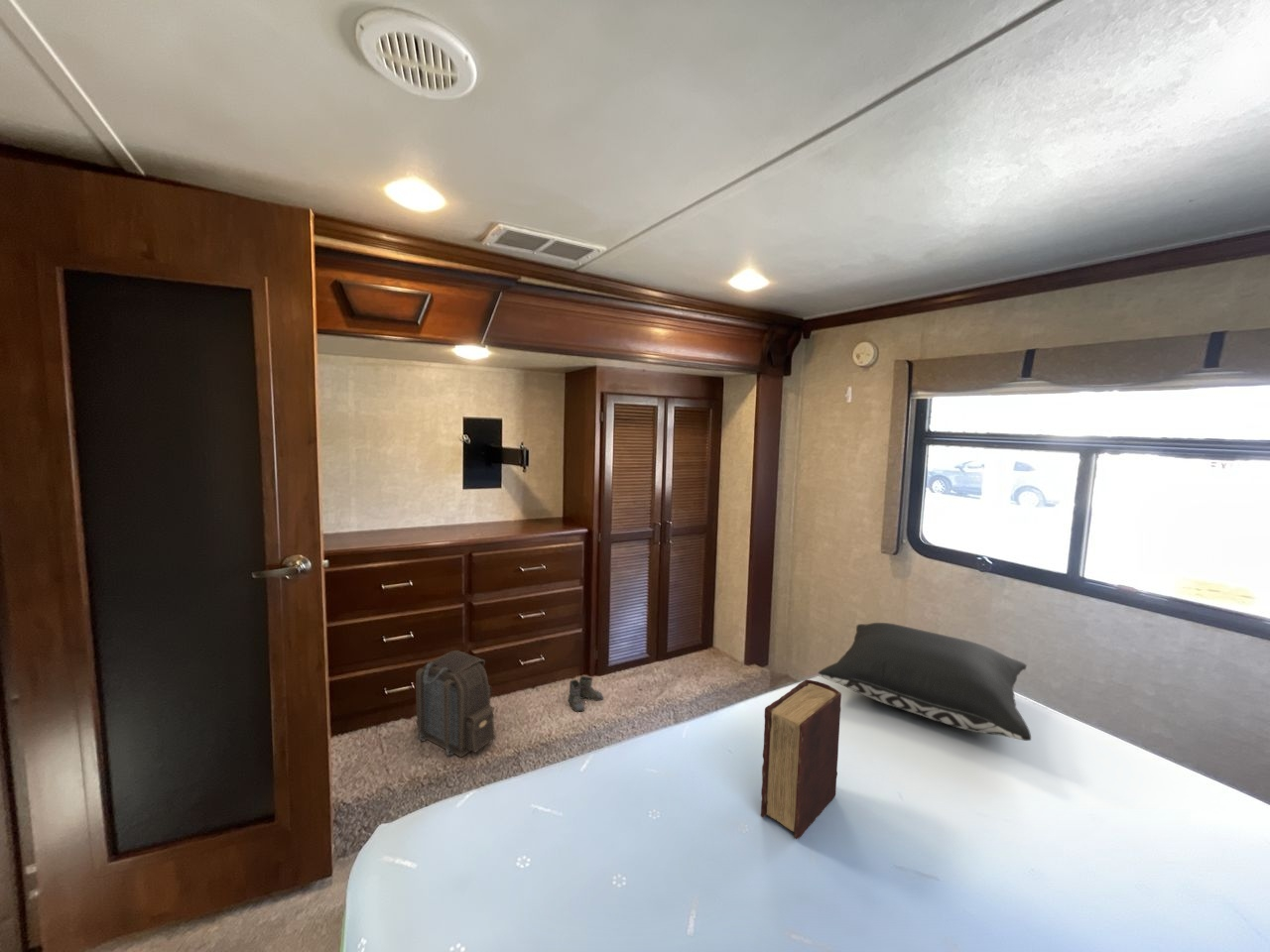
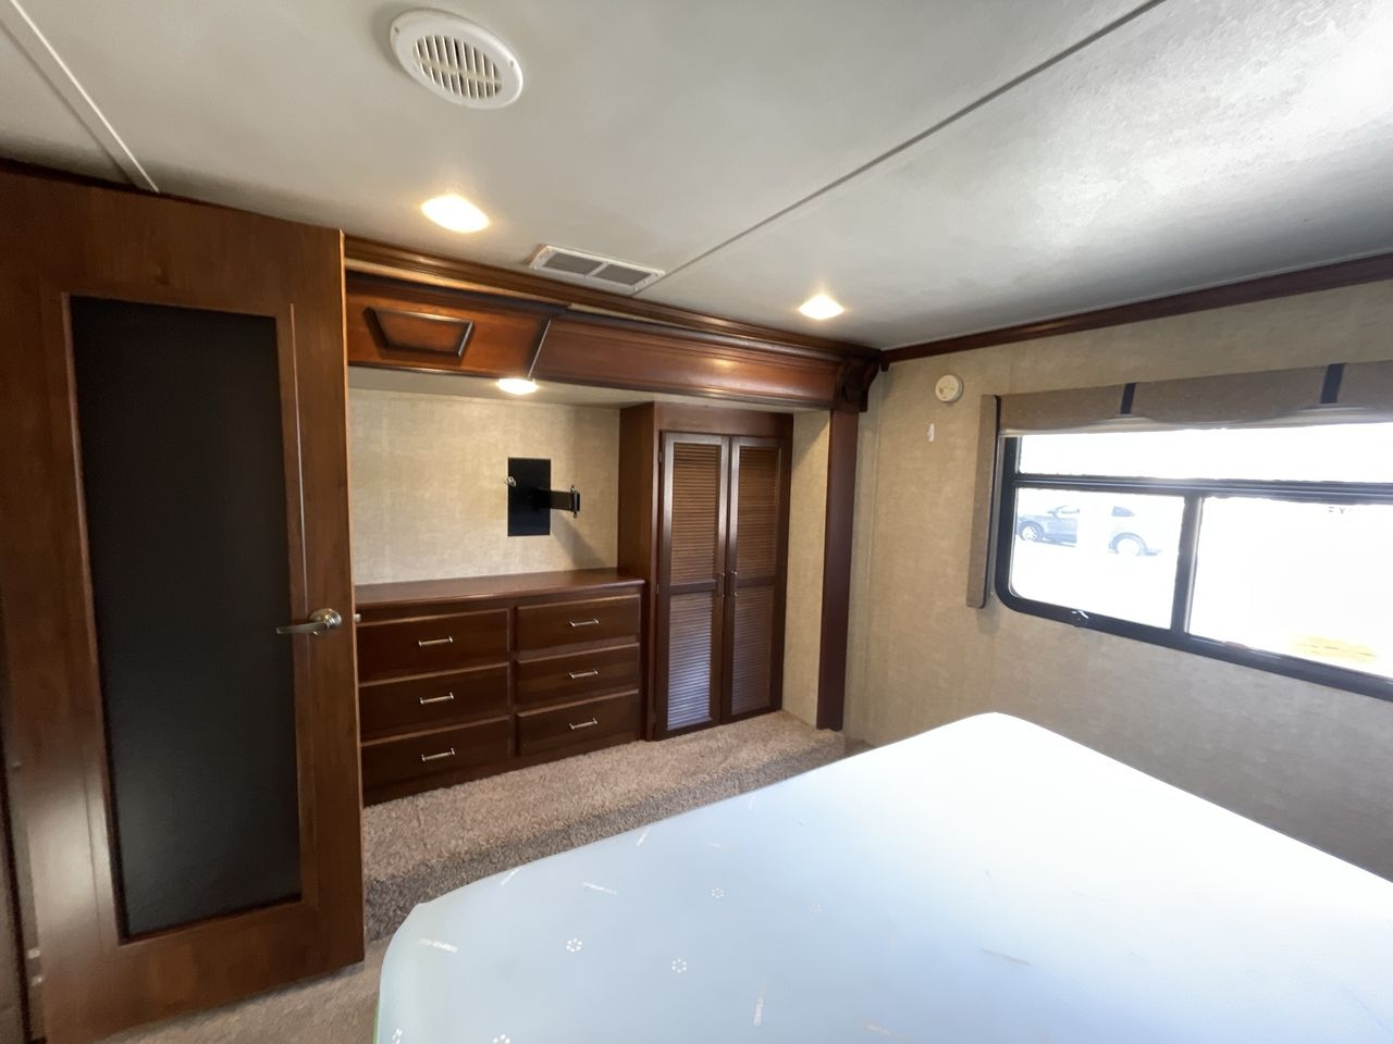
- backpack (453, 697)
- diary (804, 752)
- pillow (924, 668)
- boots (582, 692)
